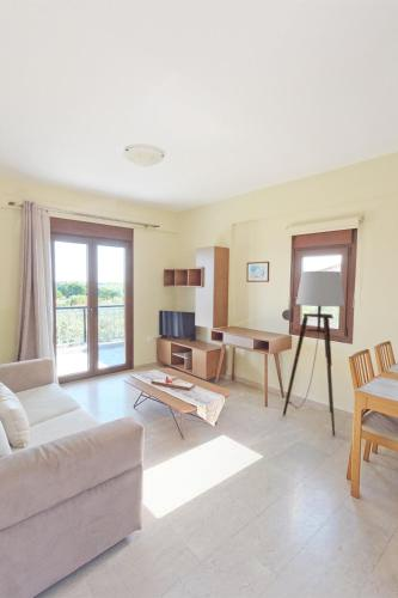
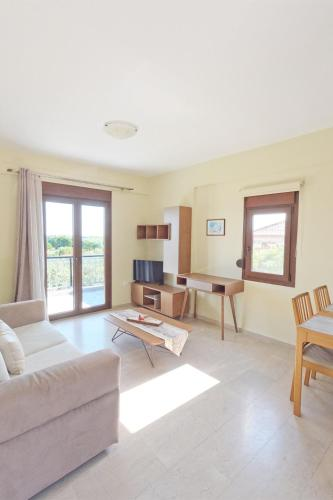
- floor lamp (316, 348)
